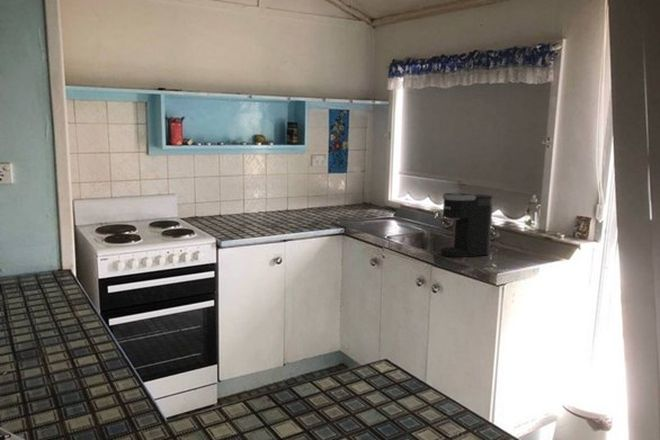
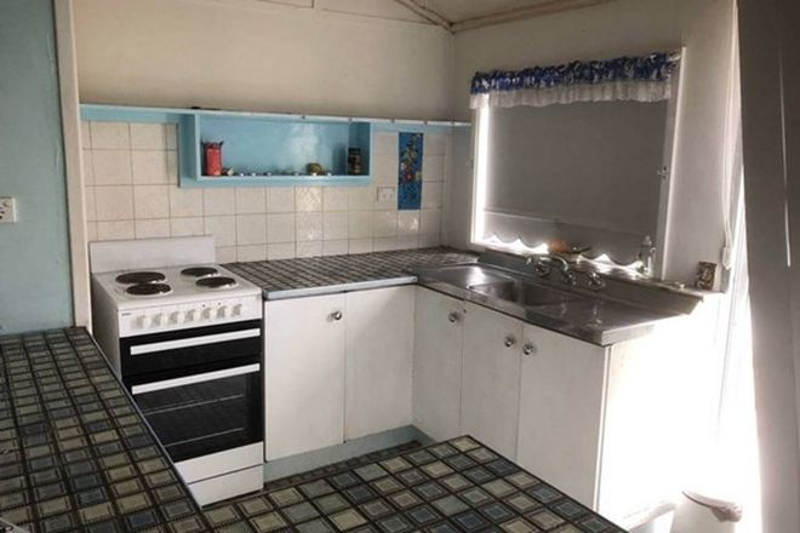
- coffee maker (466, 224)
